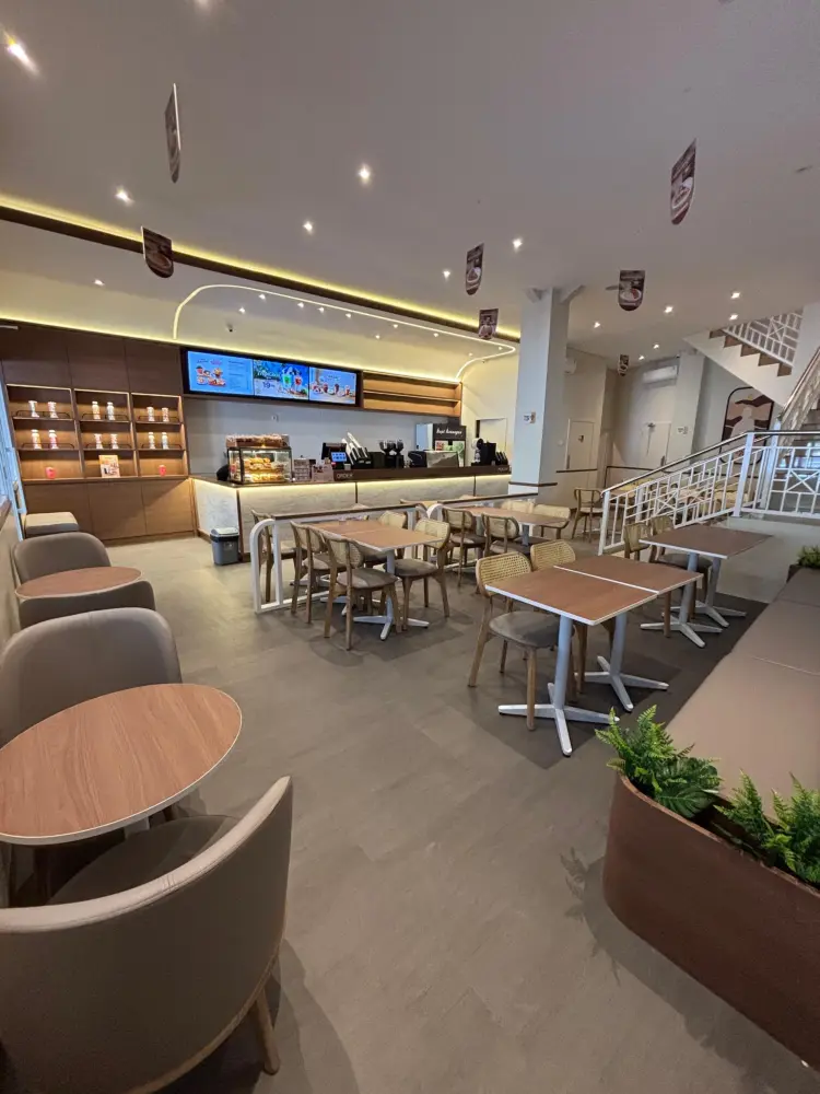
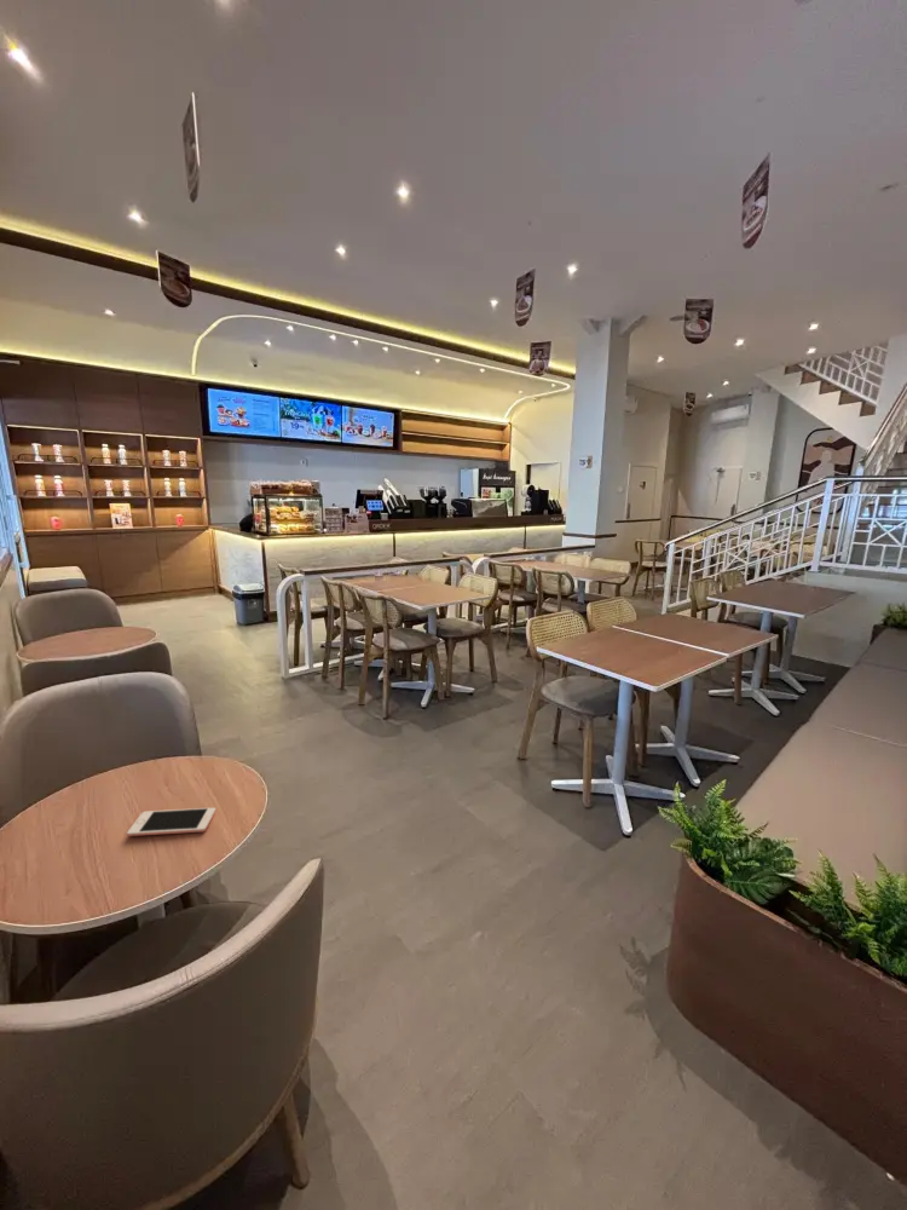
+ cell phone (173, 820)
